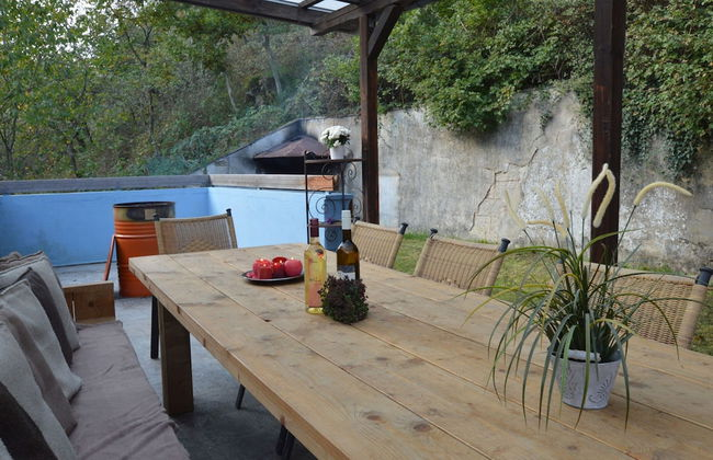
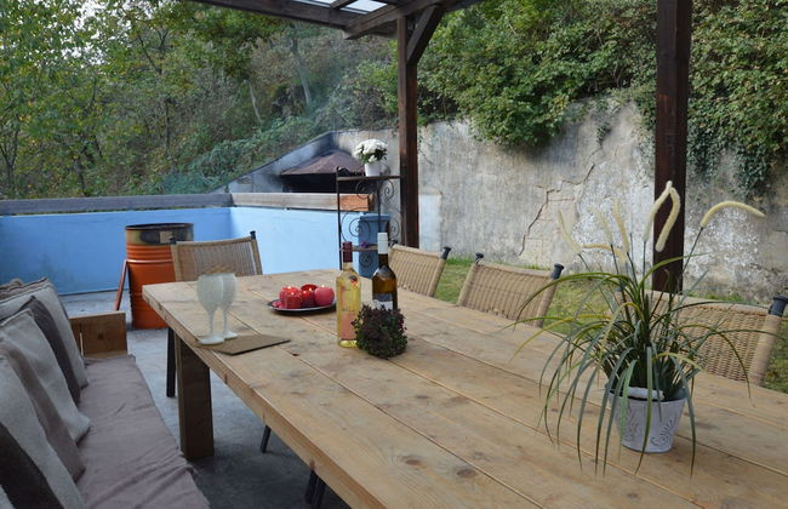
+ wineglass (230, 304)
